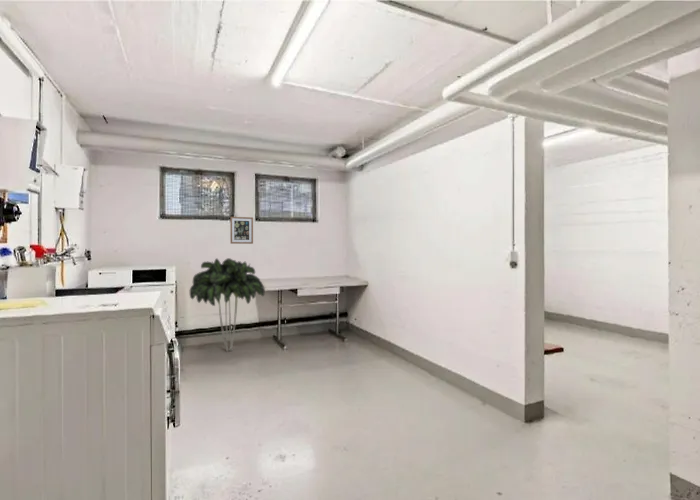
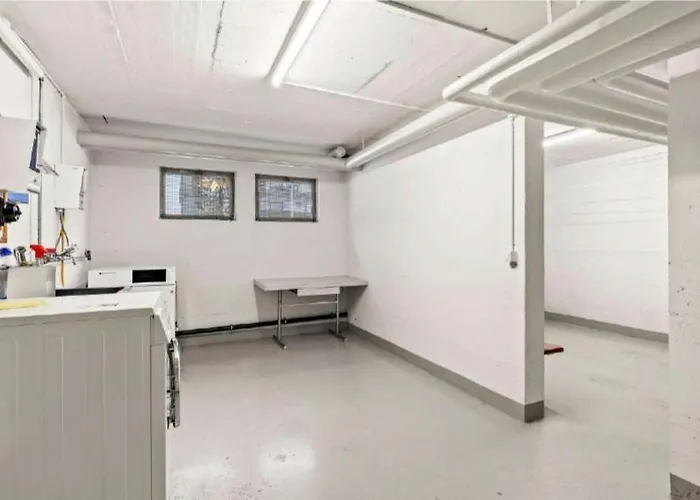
- indoor plant (229, 304)
- wall art (241, 230)
